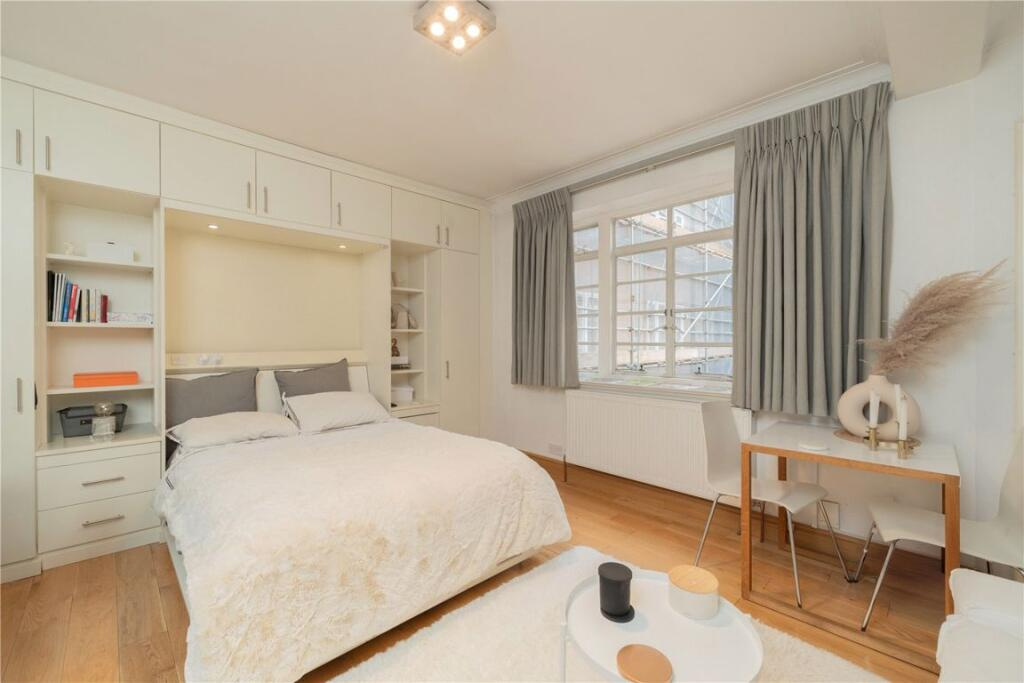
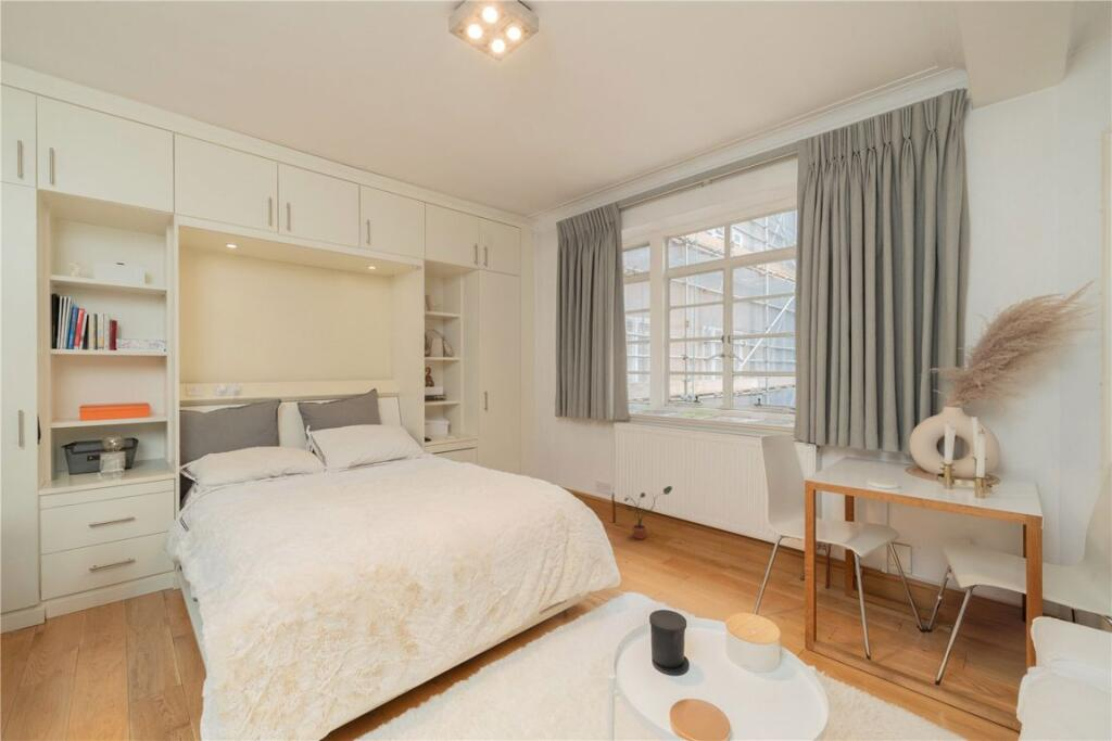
+ potted plant (645, 512)
